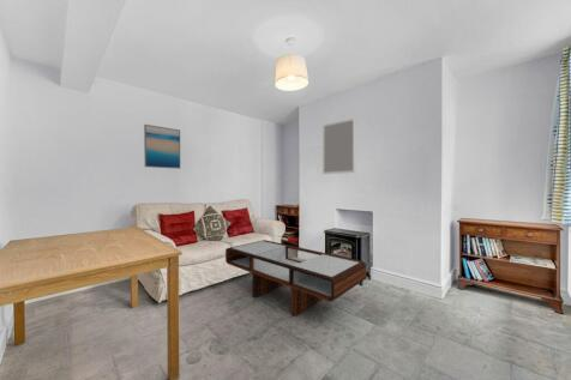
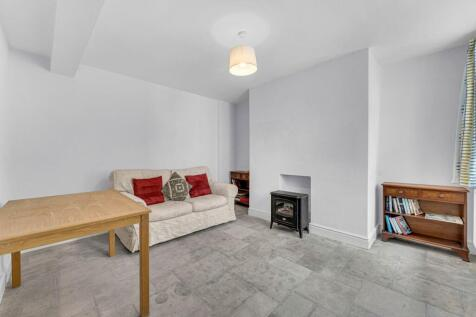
- wall art (163, 147)
- home mirror (338, 147)
- coffee table (288, 275)
